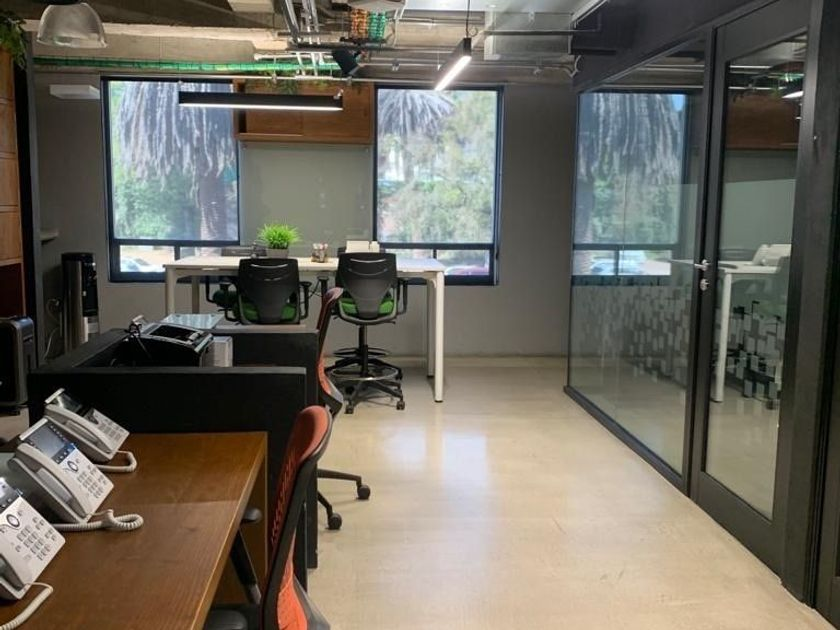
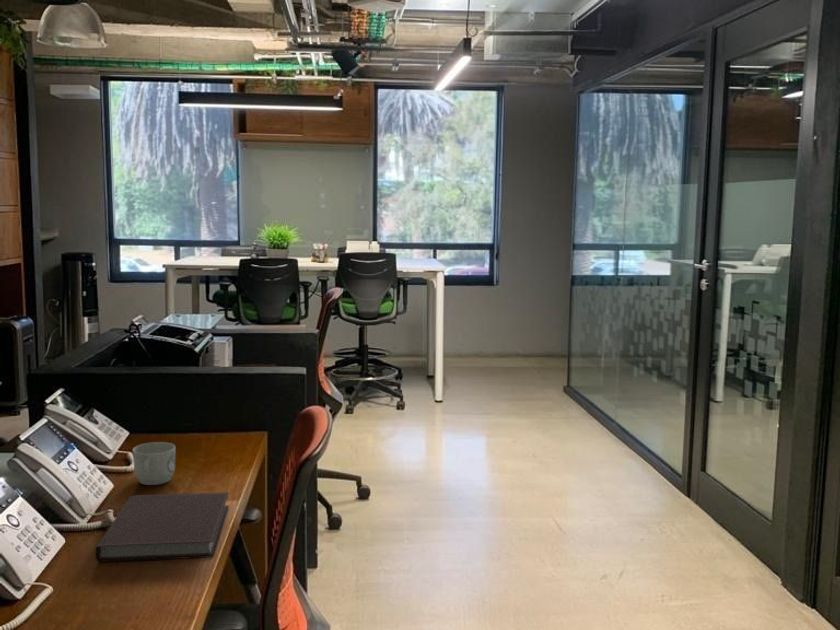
+ notebook (168, 524)
+ mug (153, 465)
